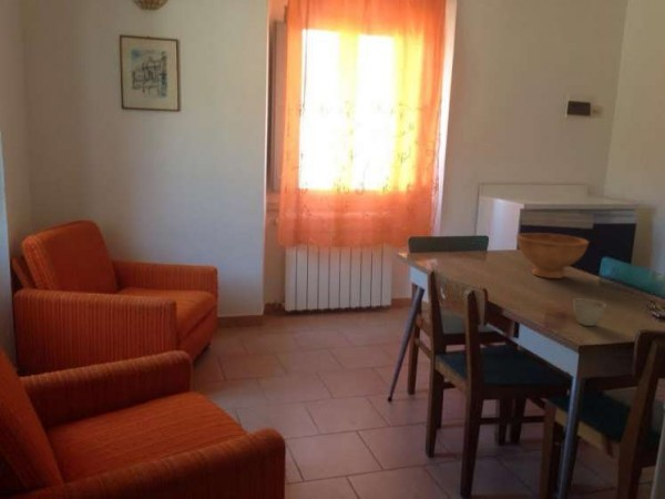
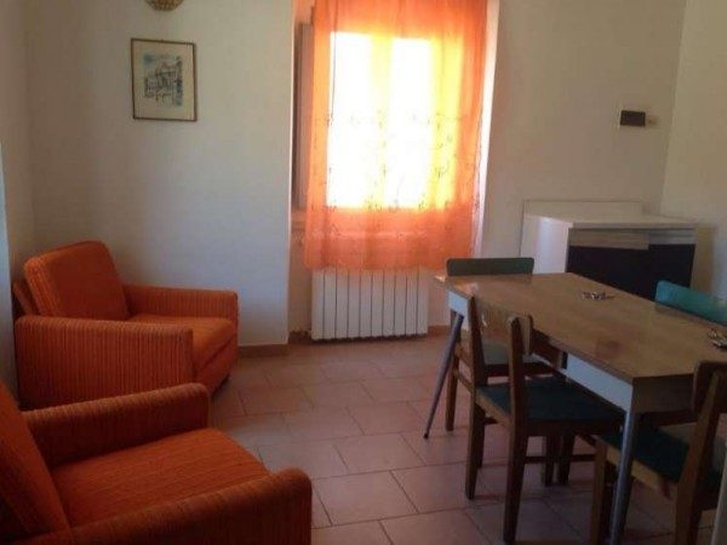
- flower pot (587, 313)
- bowl (550, 256)
